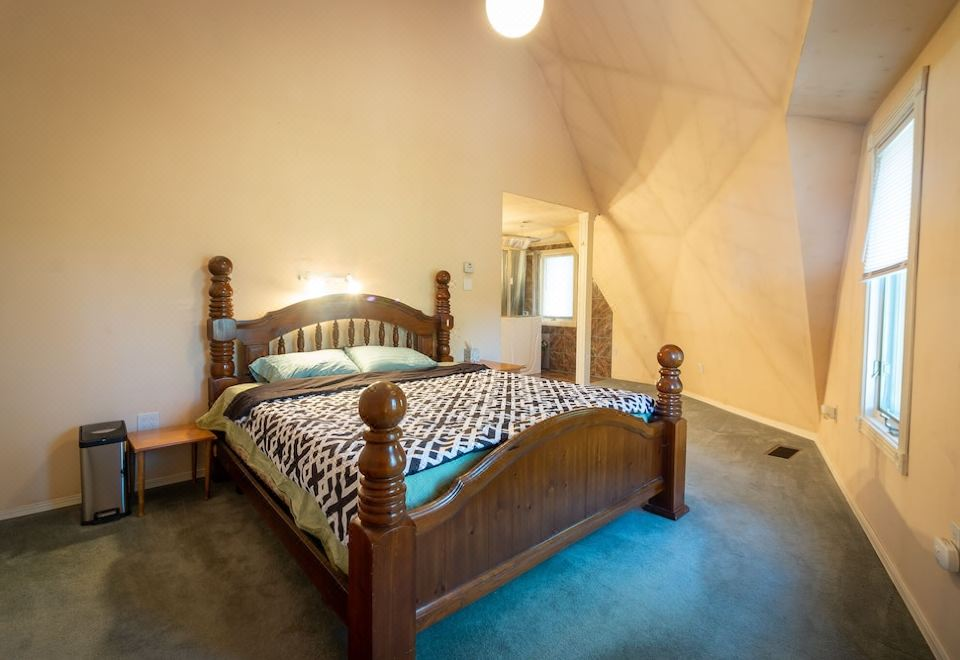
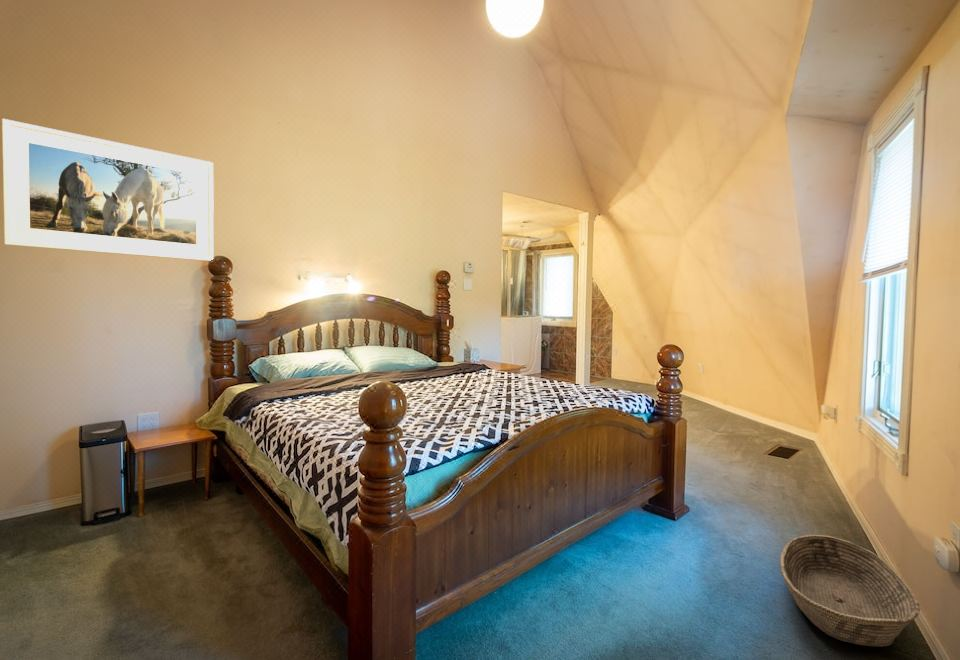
+ basket (842, 588)
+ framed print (120, 198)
